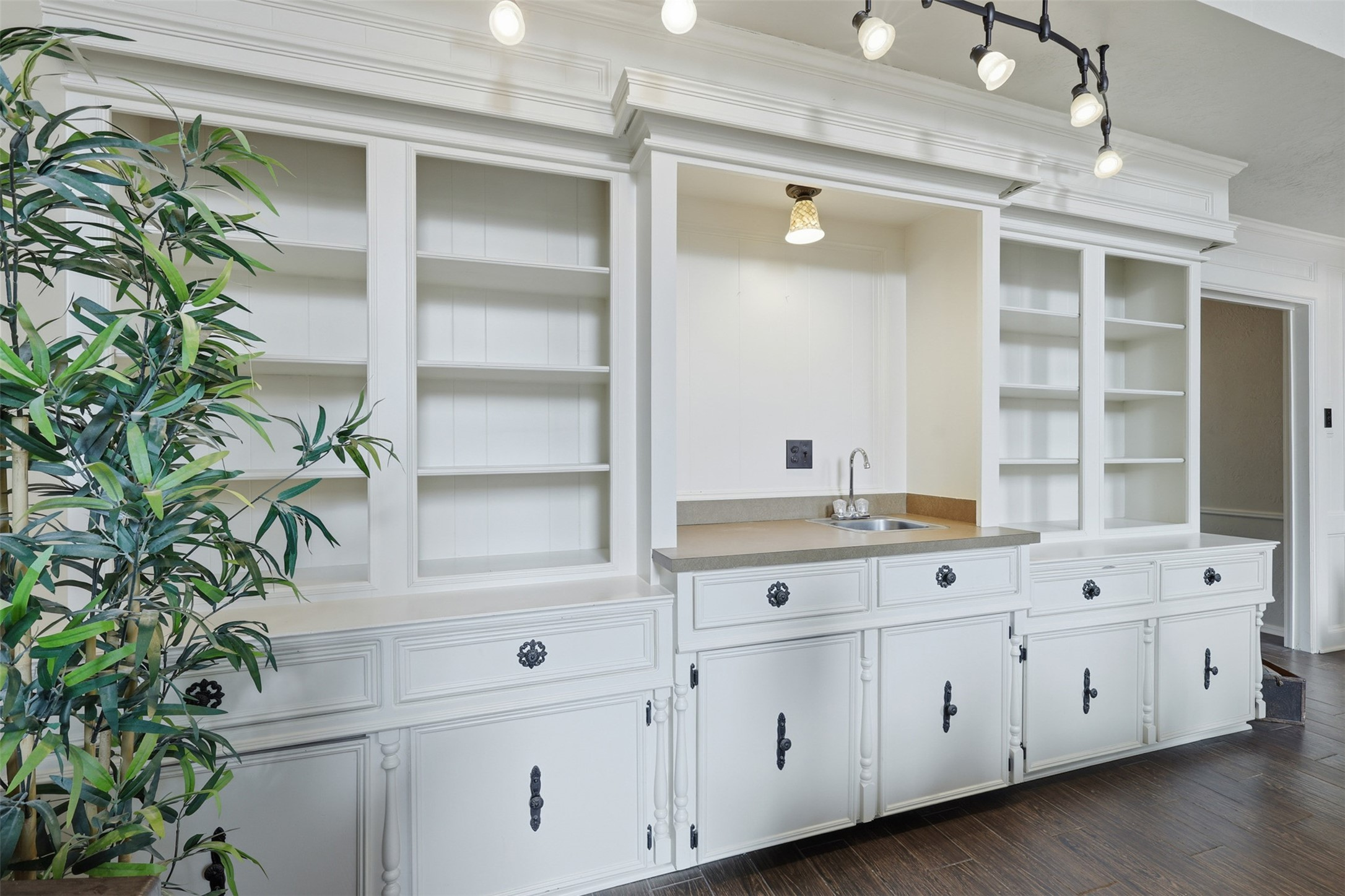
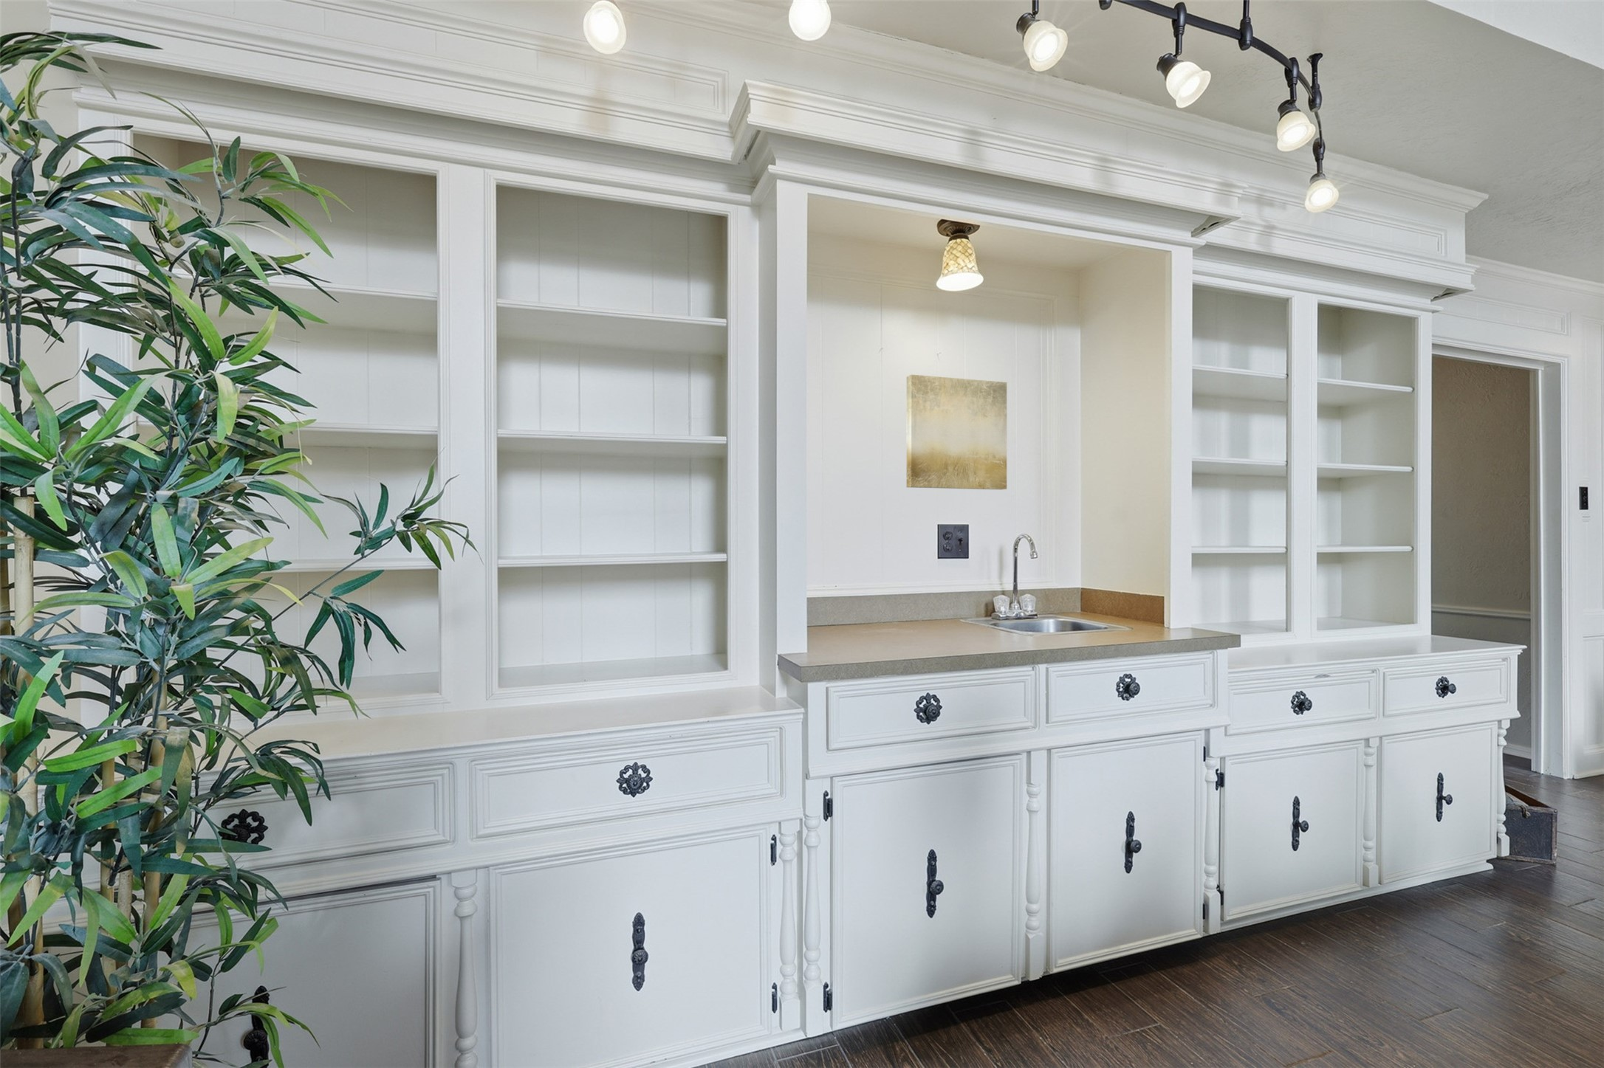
+ wall art (958, 433)
